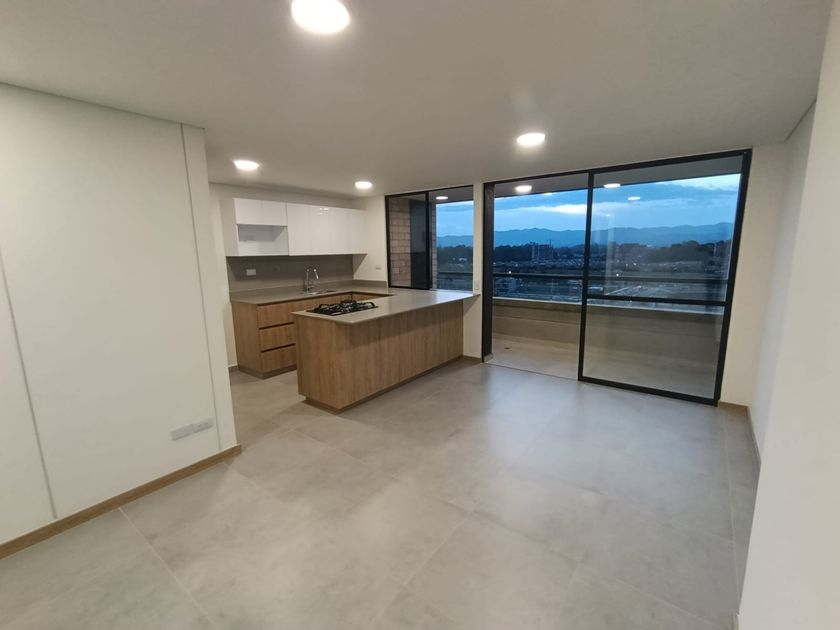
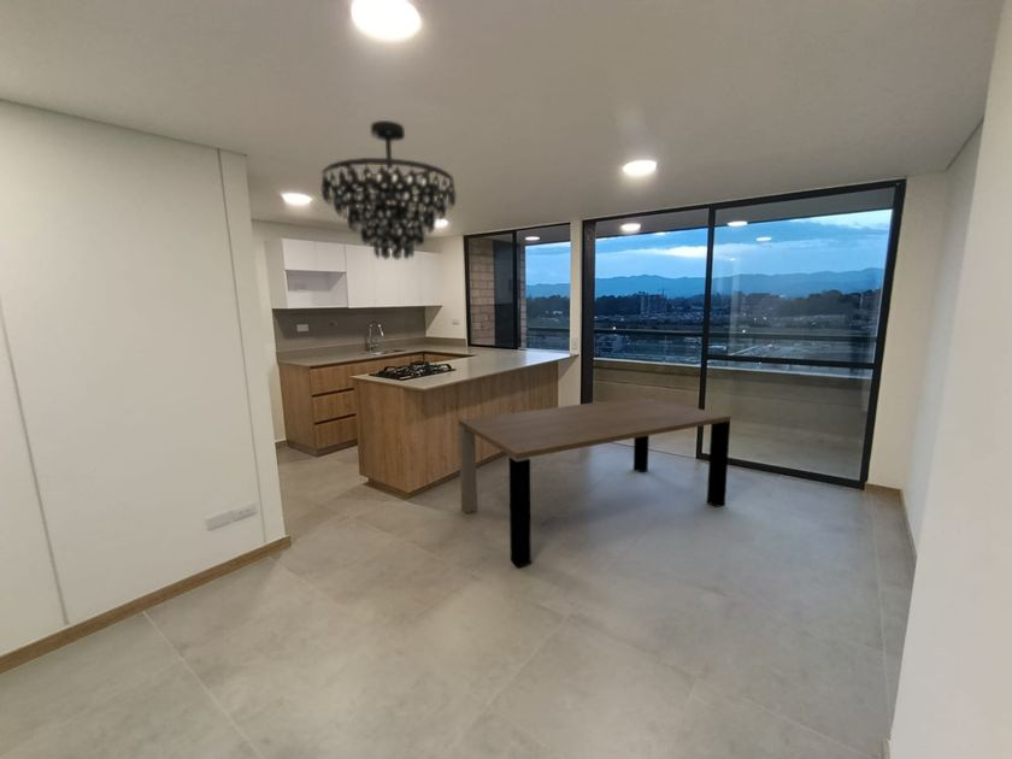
+ dining table (588, 446)
+ chandelier (390, 194)
